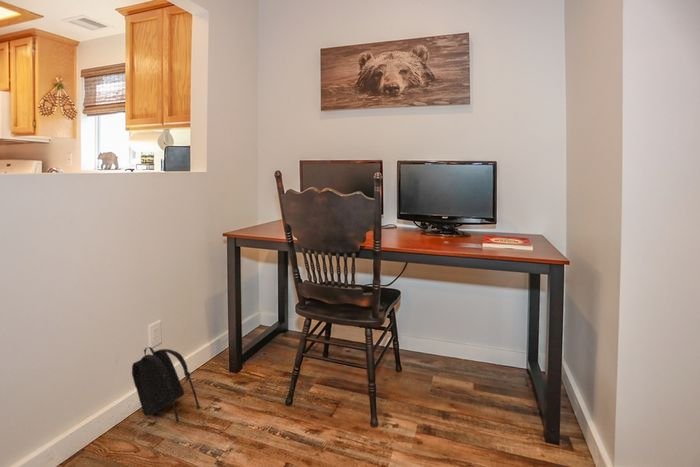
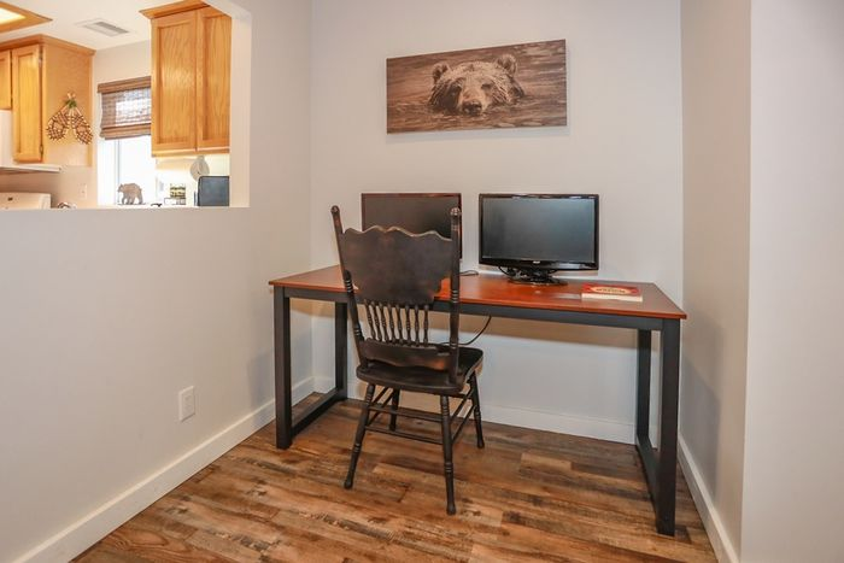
- backpack (167, 380)
